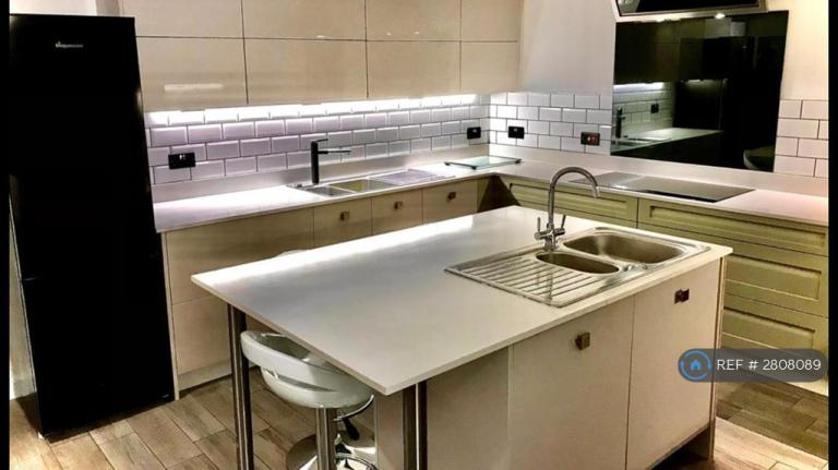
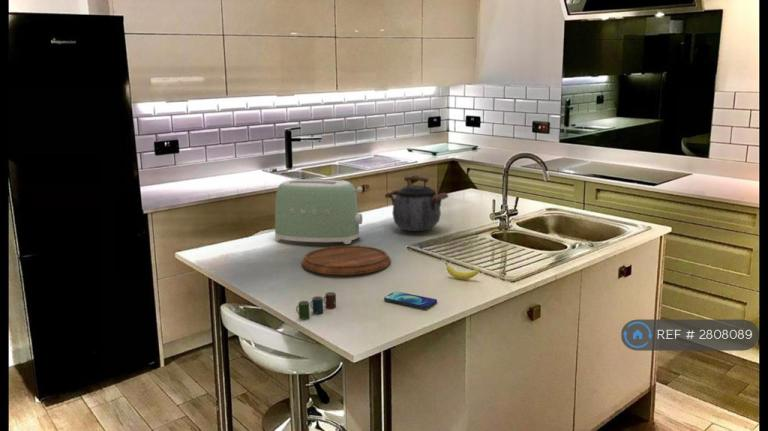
+ kettle (416, 203)
+ cup (316, 300)
+ smartphone (410, 299)
+ banana (462, 272)
+ cutting board (346, 258)
+ toaster (316, 209)
